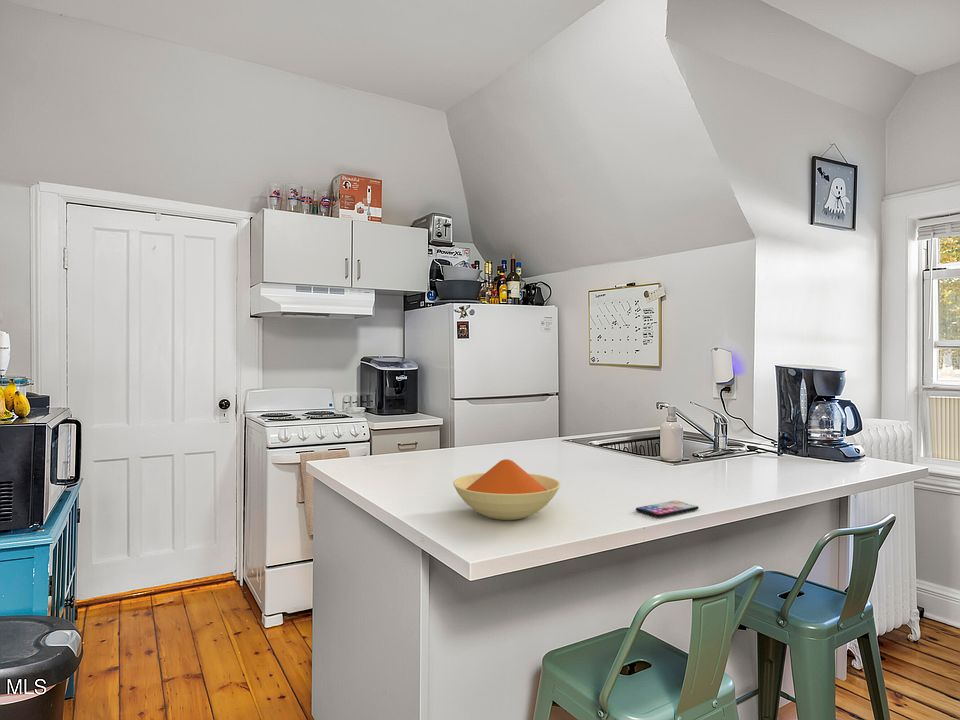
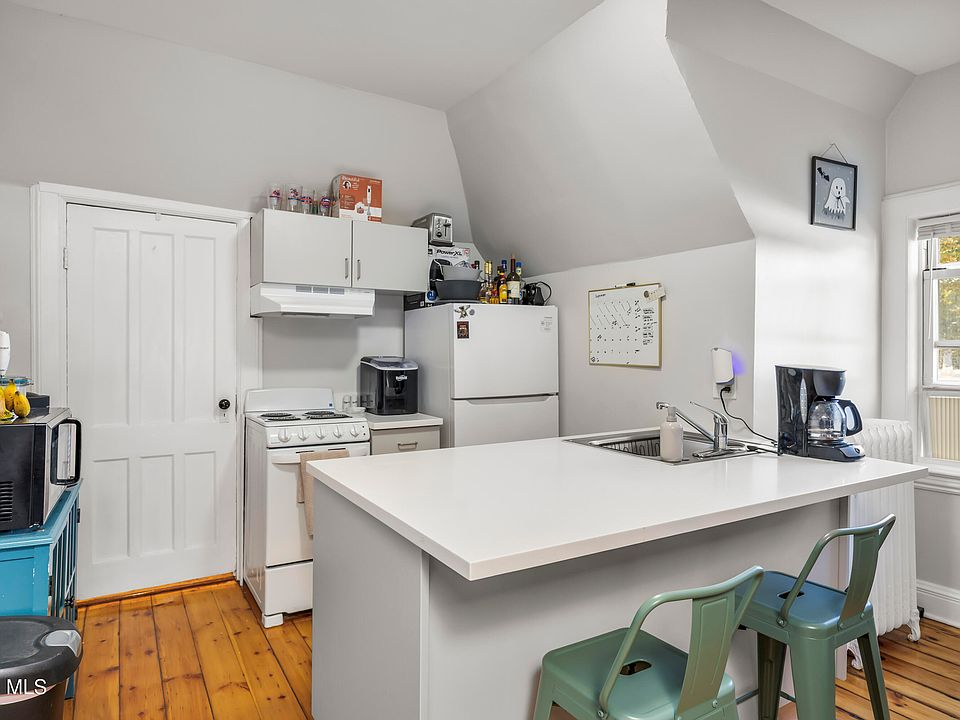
- smartphone (667, 508)
- bowl (506, 486)
